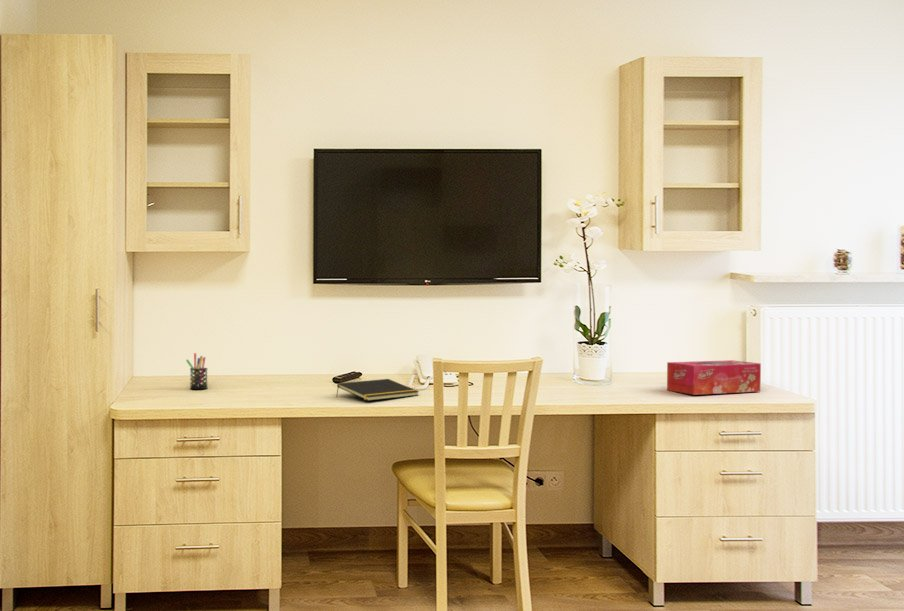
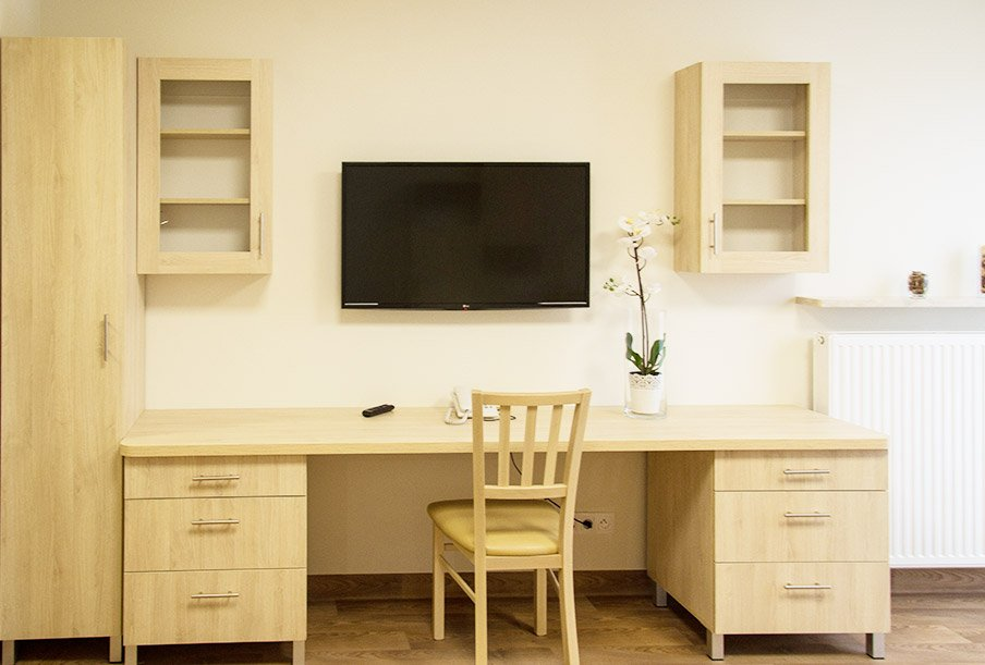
- notepad (378, 389)
- pen holder (196, 371)
- tissue box (713, 376)
